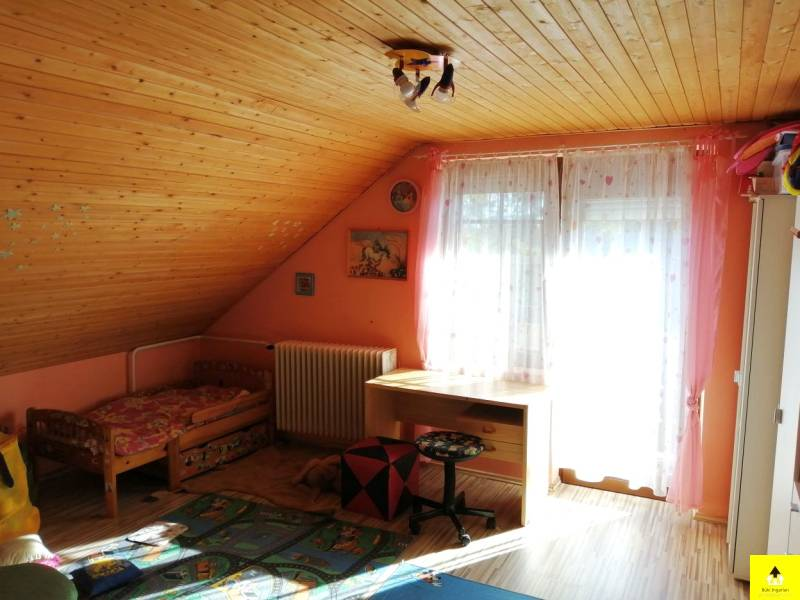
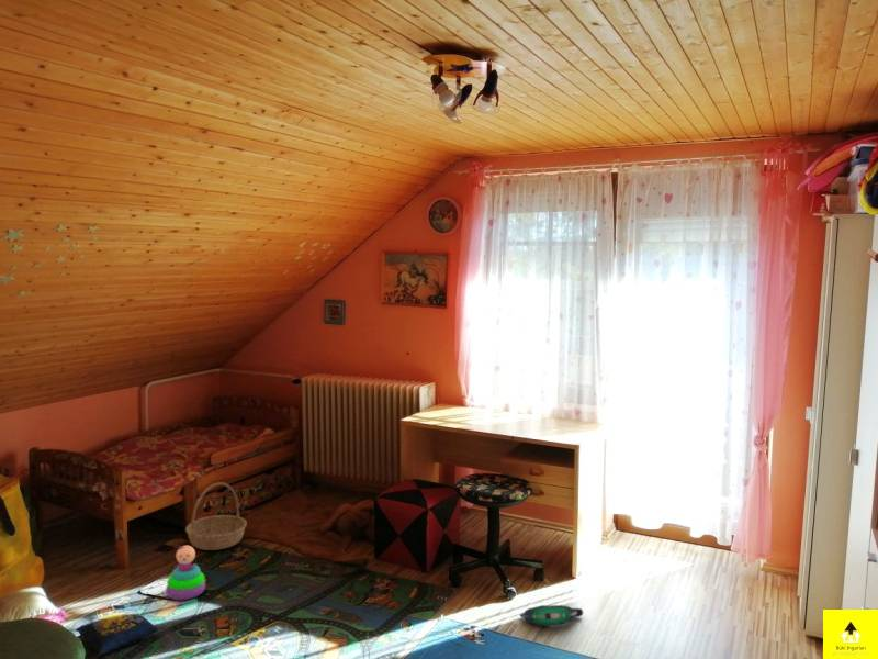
+ stacking toy (184, 569)
+ basket (216, 515)
+ plush toy (552, 612)
